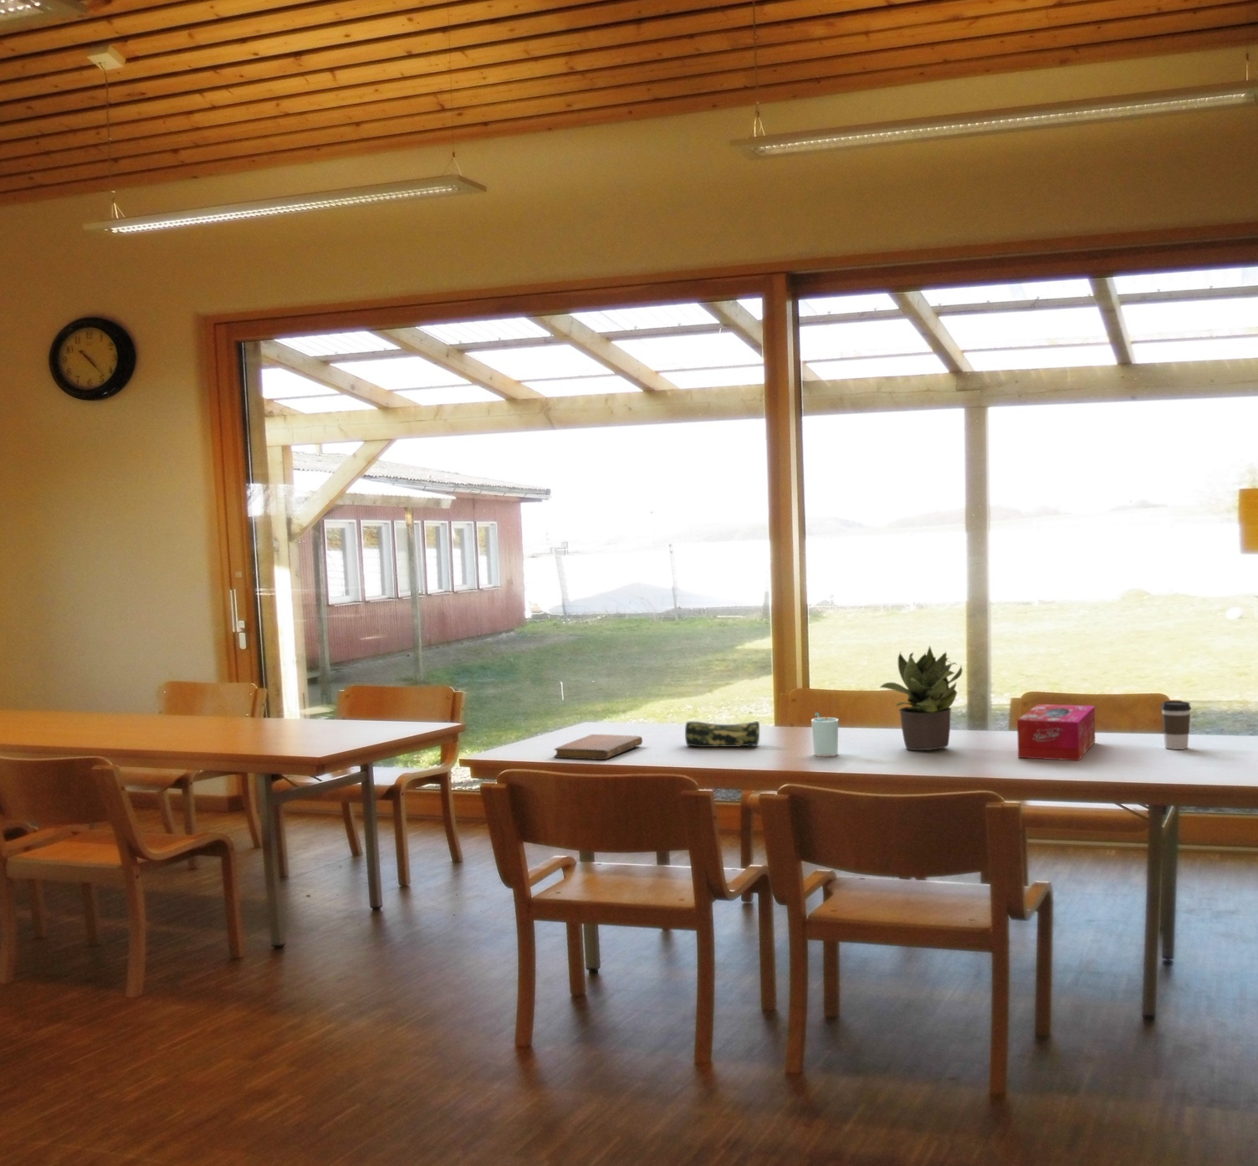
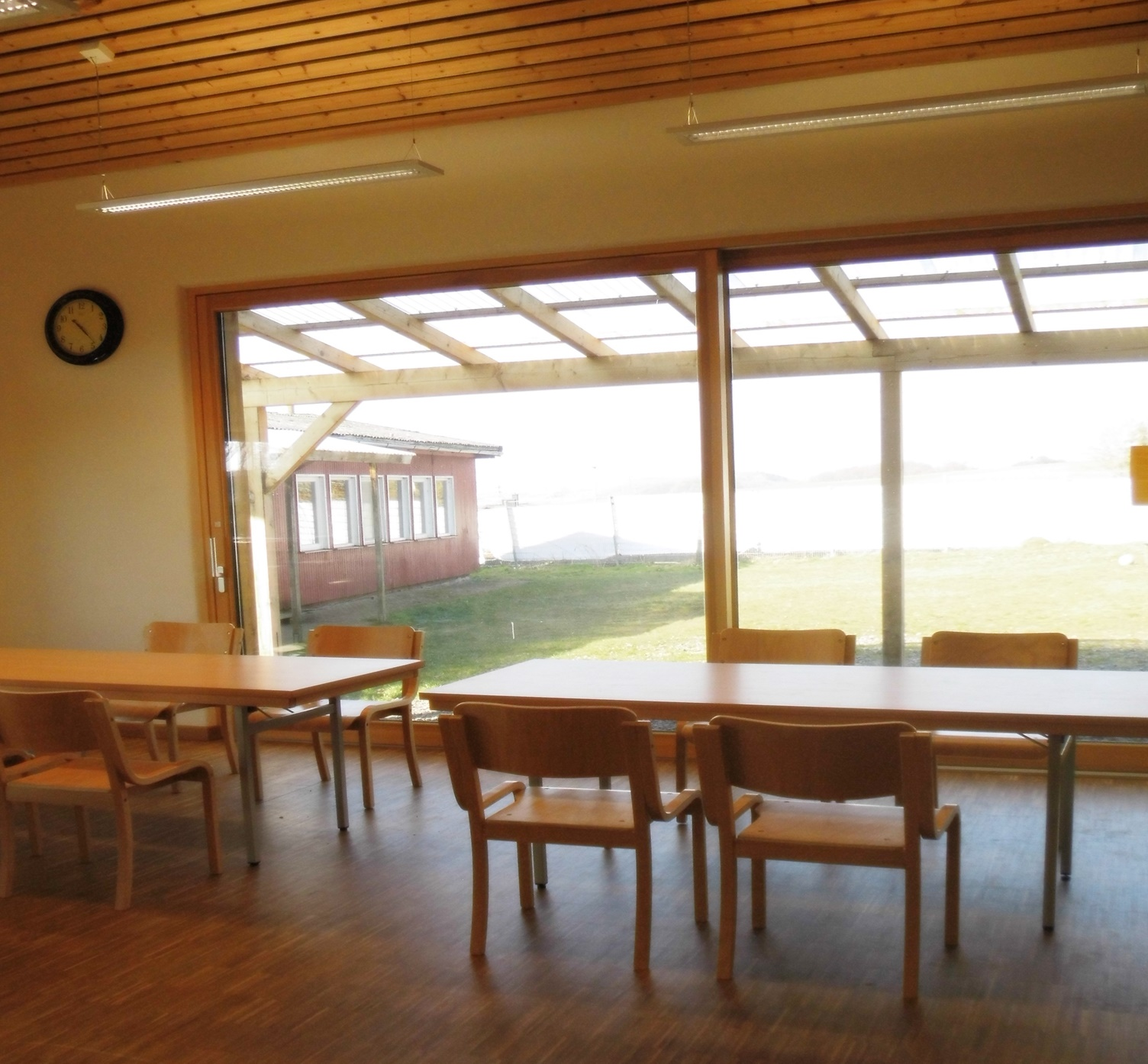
- potted plant (920, 698)
- tissue box (1057, 731)
- pencil case (724, 733)
- coffee cup (1175, 724)
- cup (825, 733)
- notebook (599, 746)
